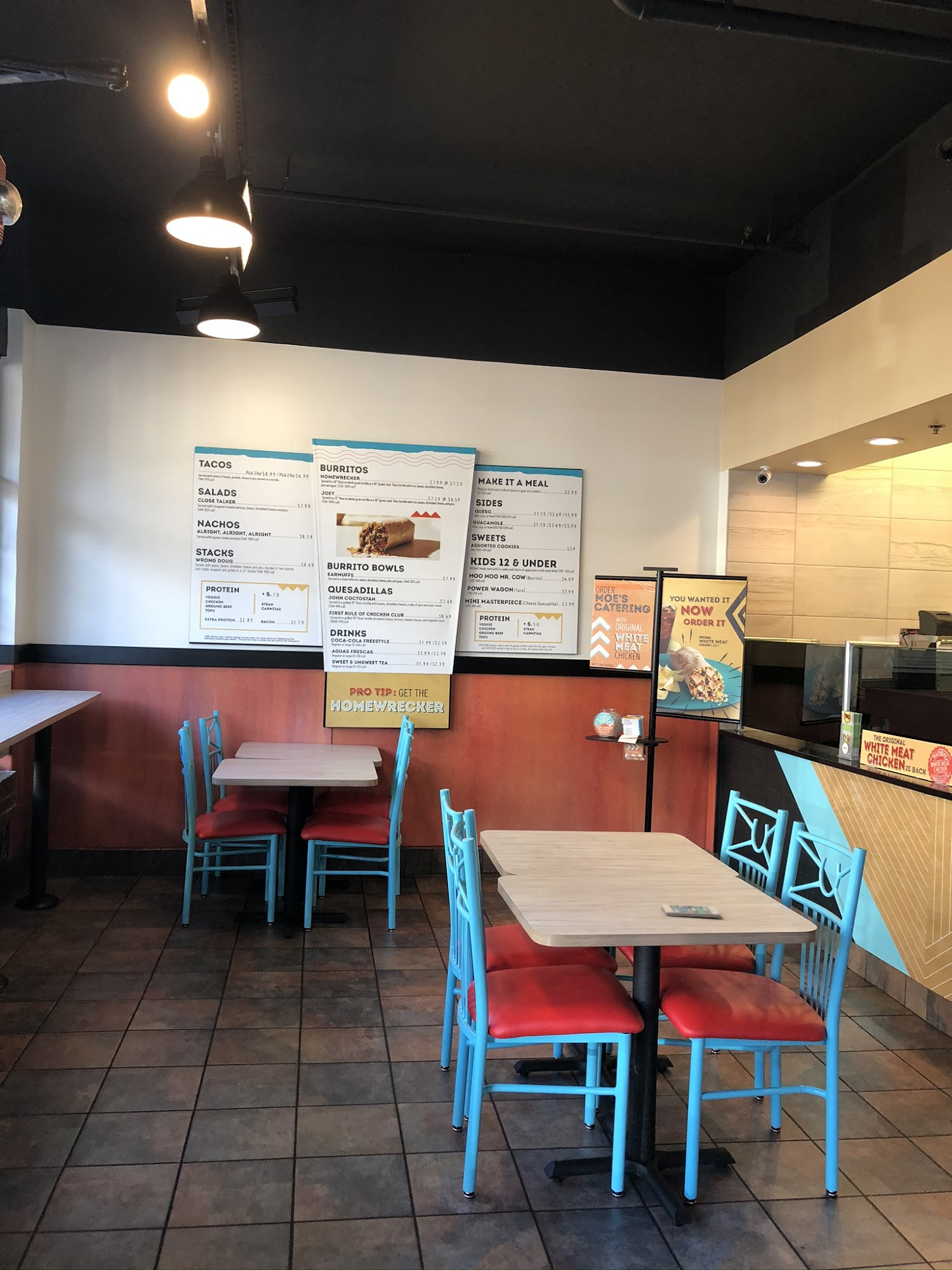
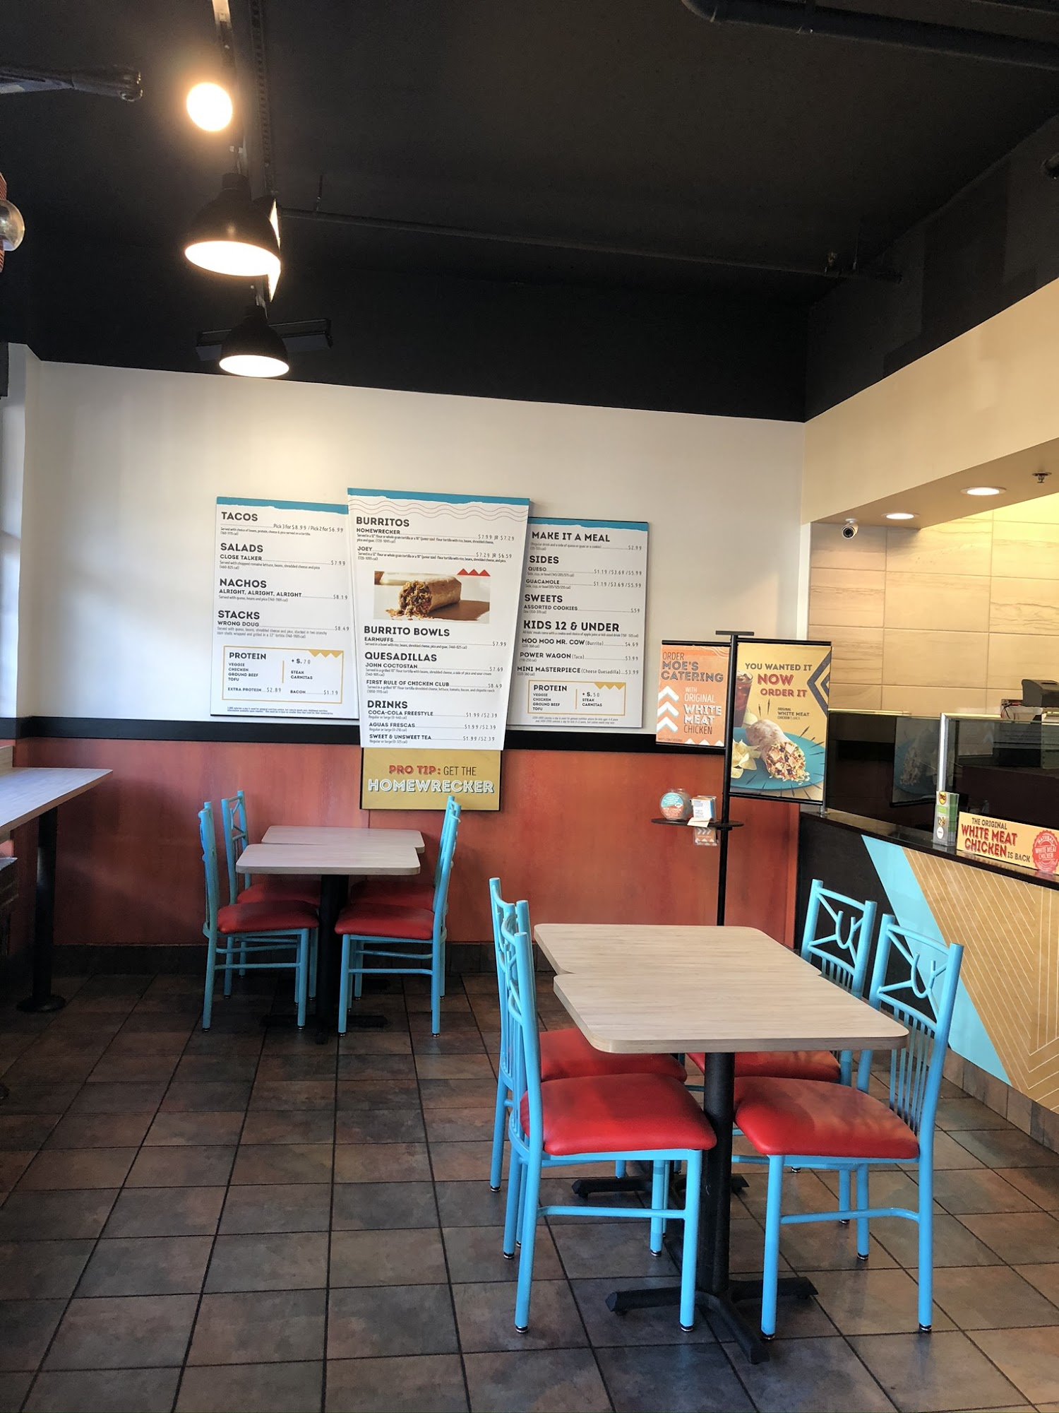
- smartphone (690, 911)
